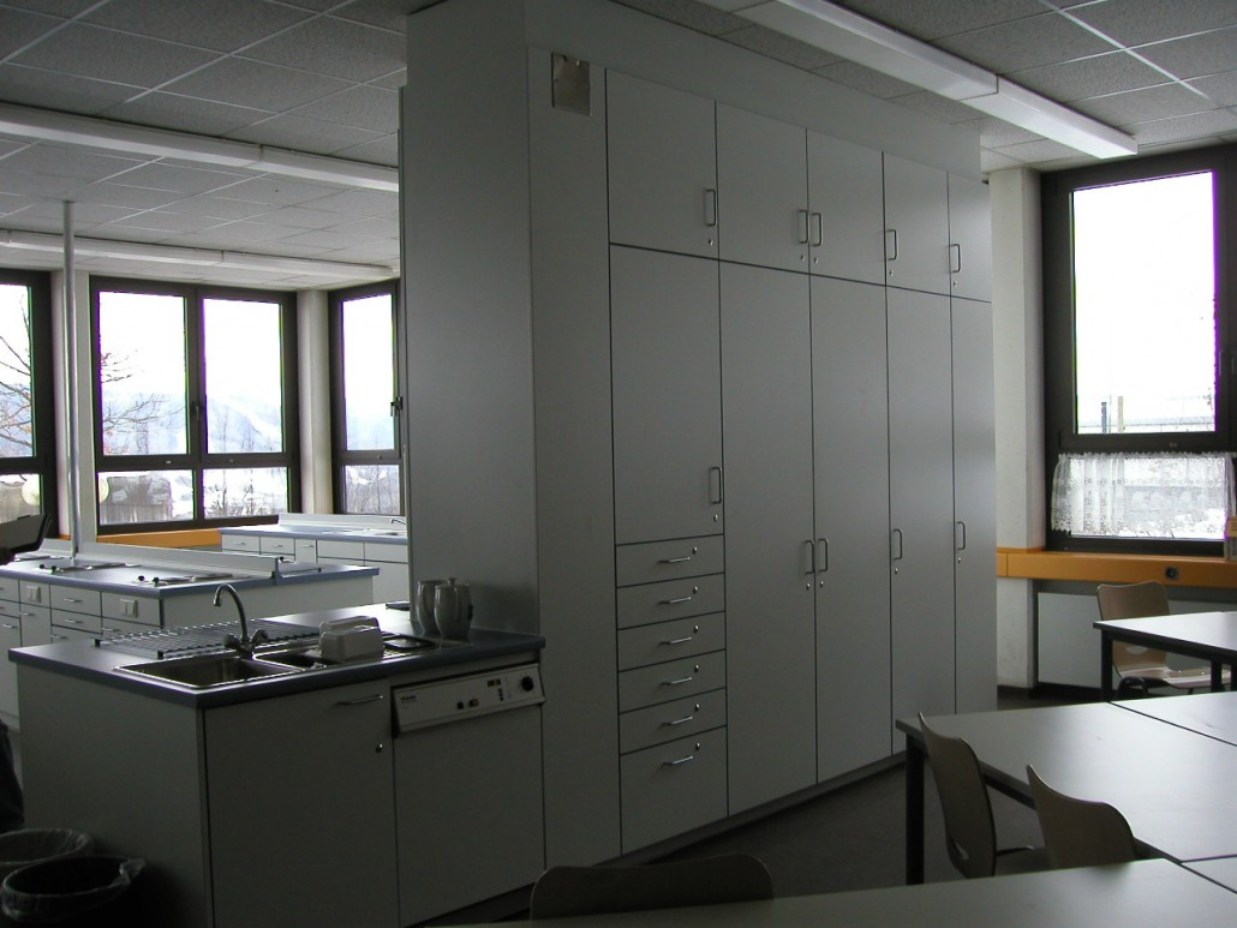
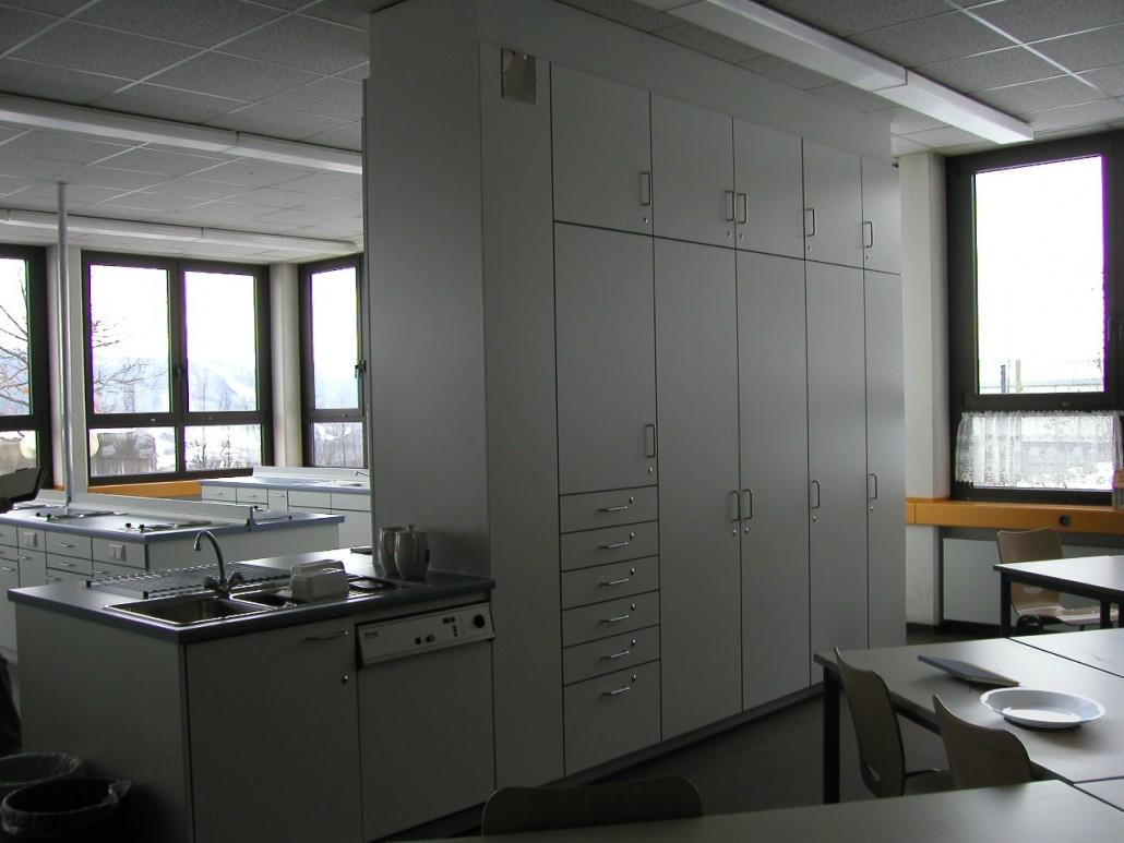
+ notepad (967, 671)
+ plate (1041, 711)
